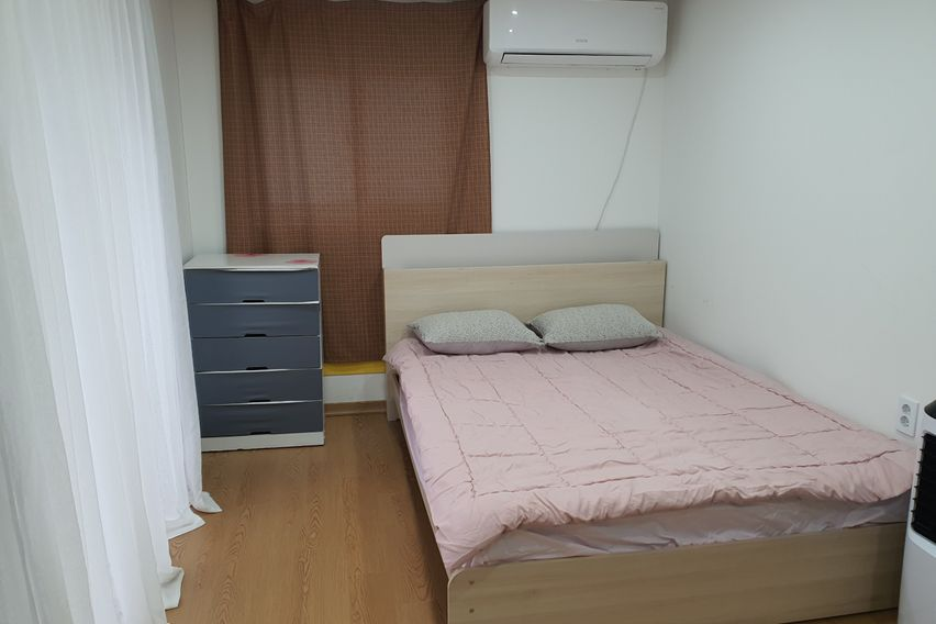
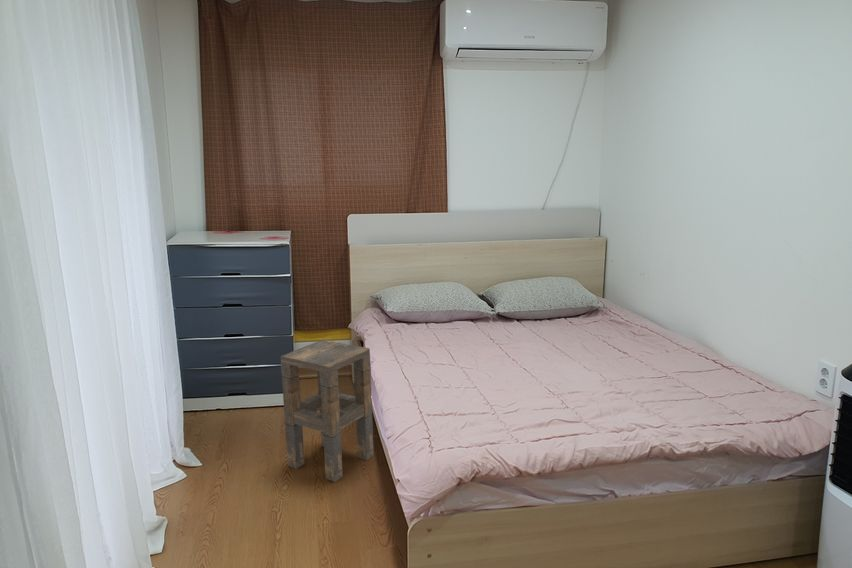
+ side table (328, 407)
